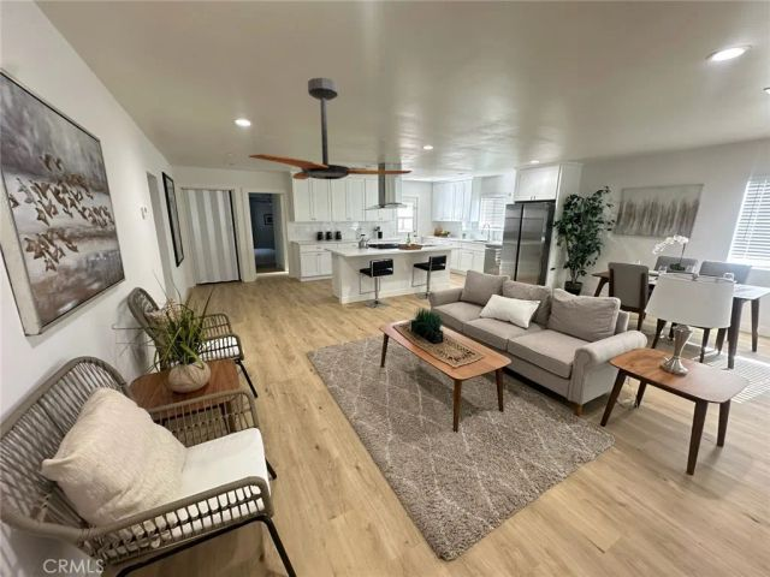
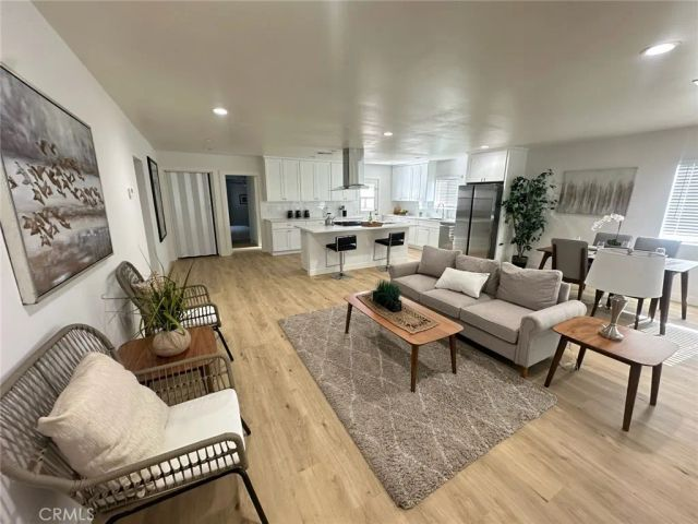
- ceiling fan (326, 133)
